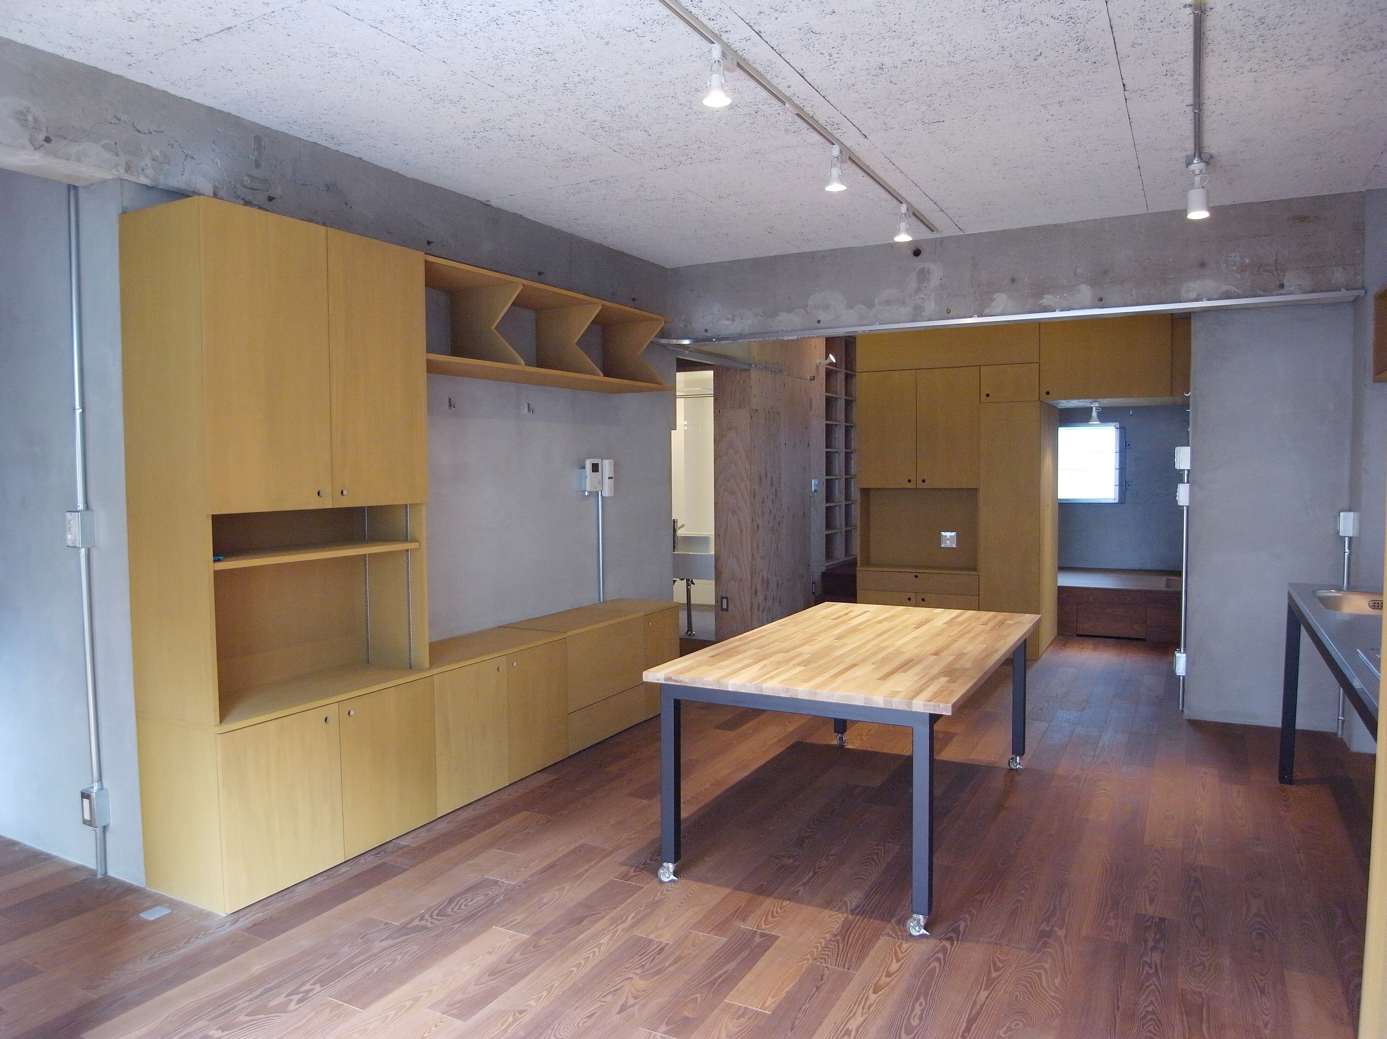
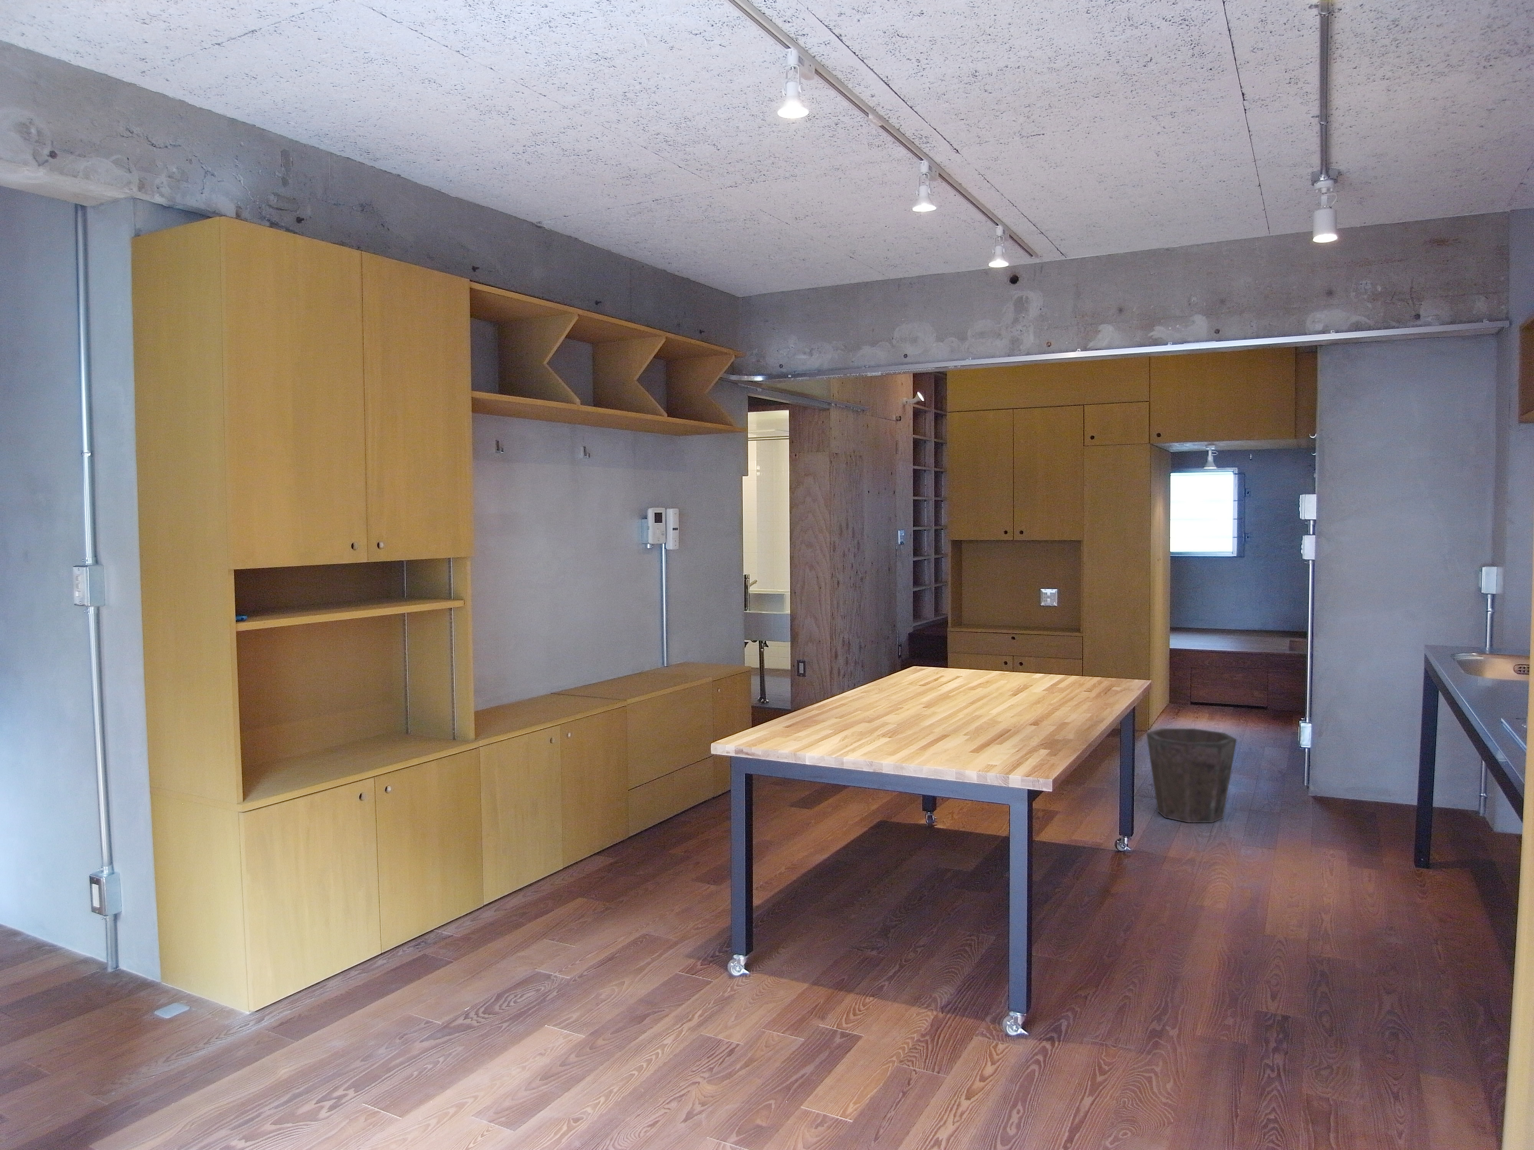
+ waste bin (1190, 776)
